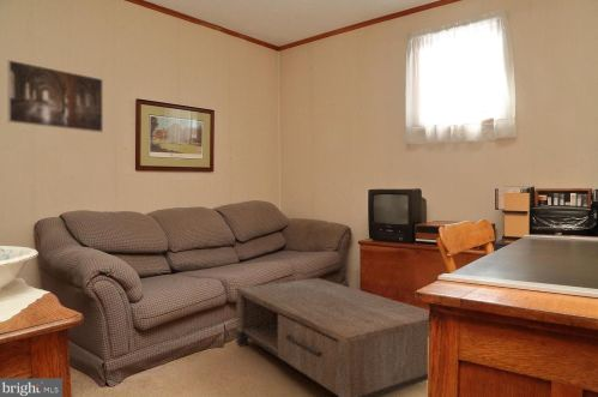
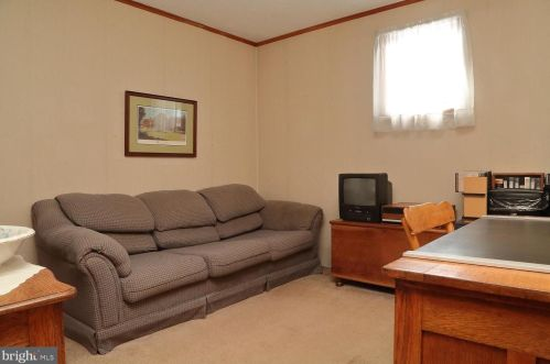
- coffee table (327, 331)
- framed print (58, 98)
